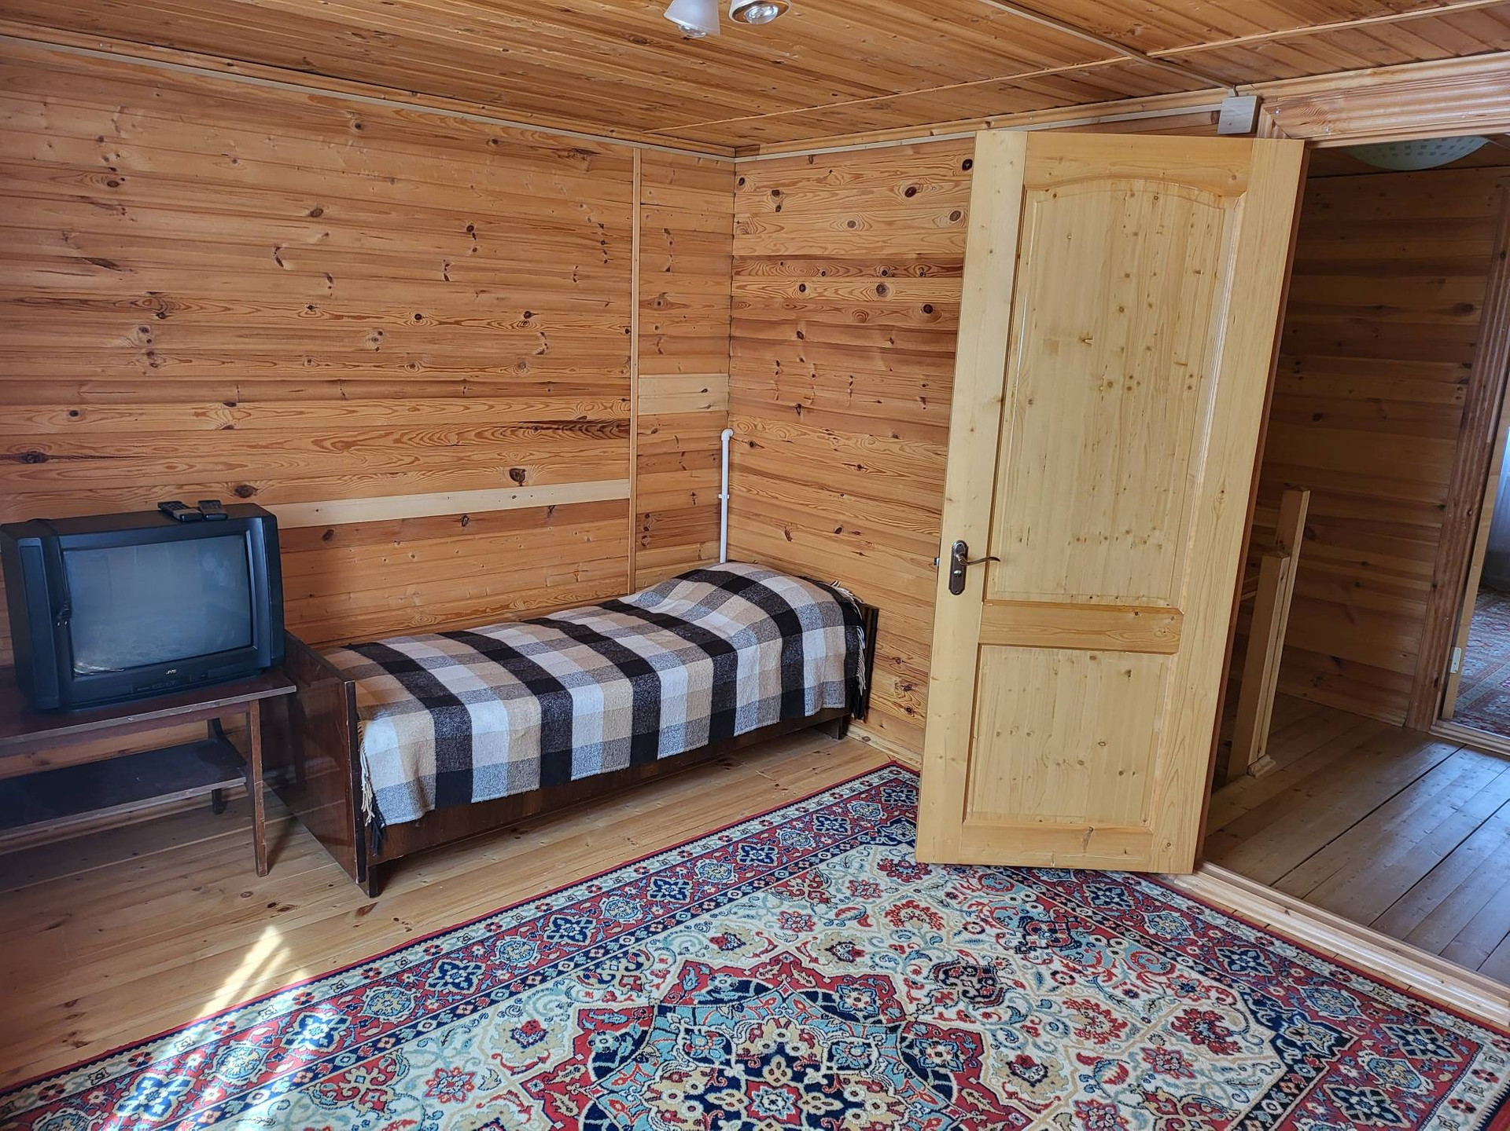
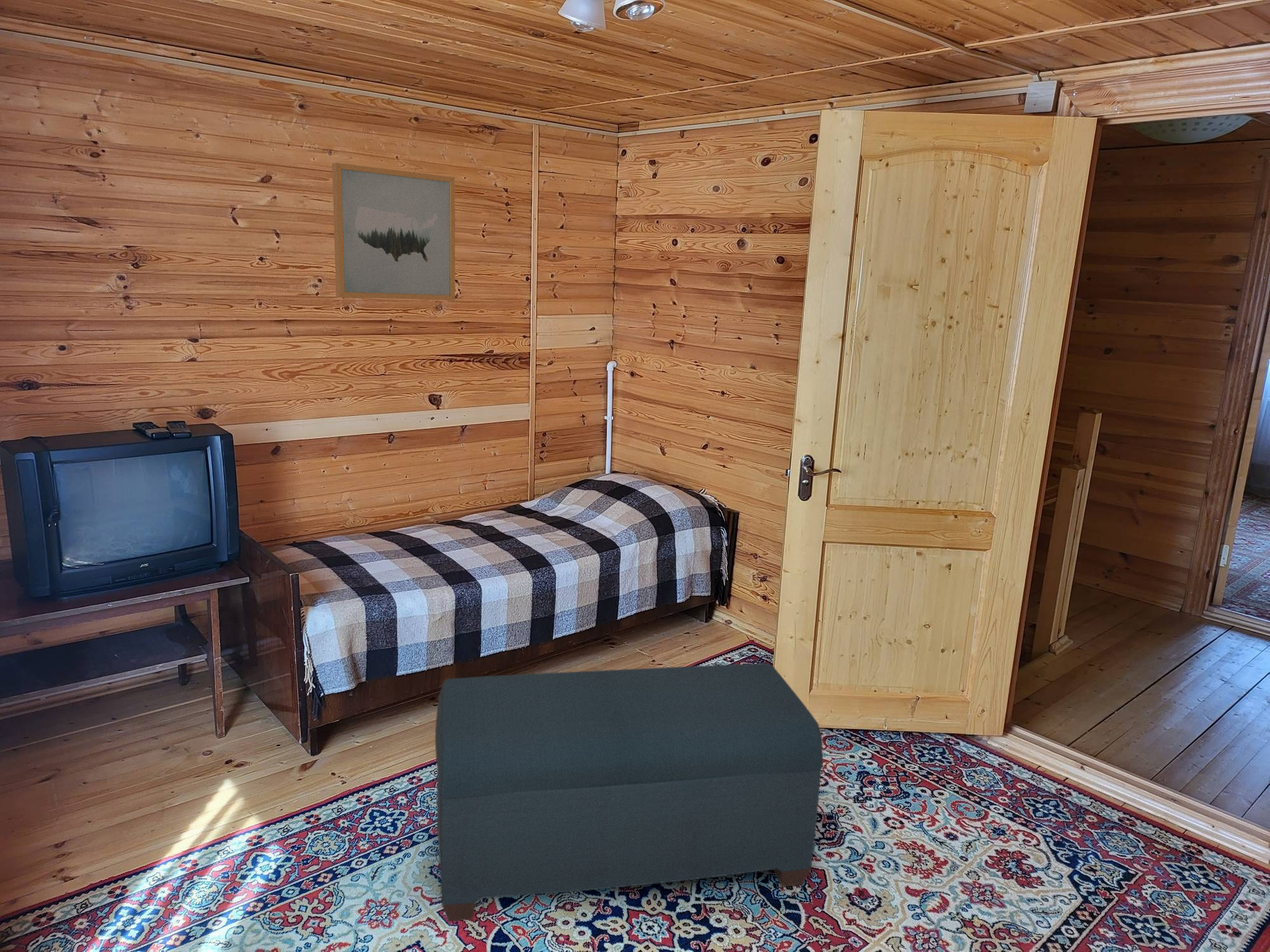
+ bench (621, 777)
+ wall art (397, 235)
